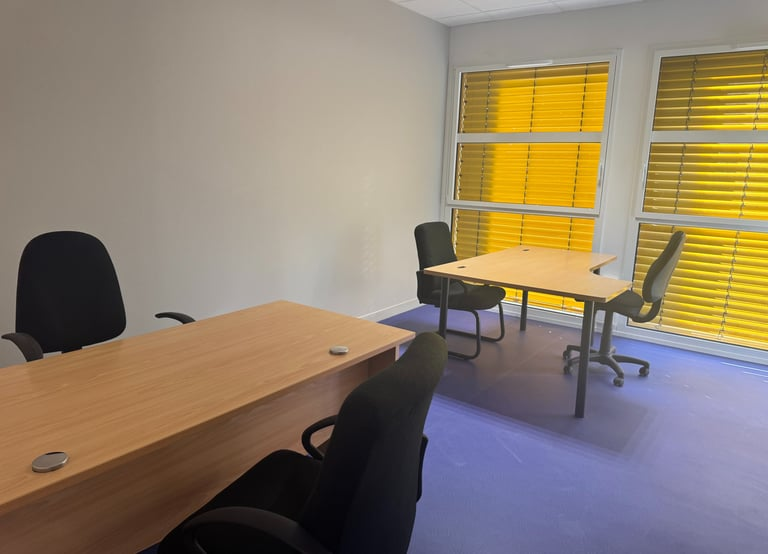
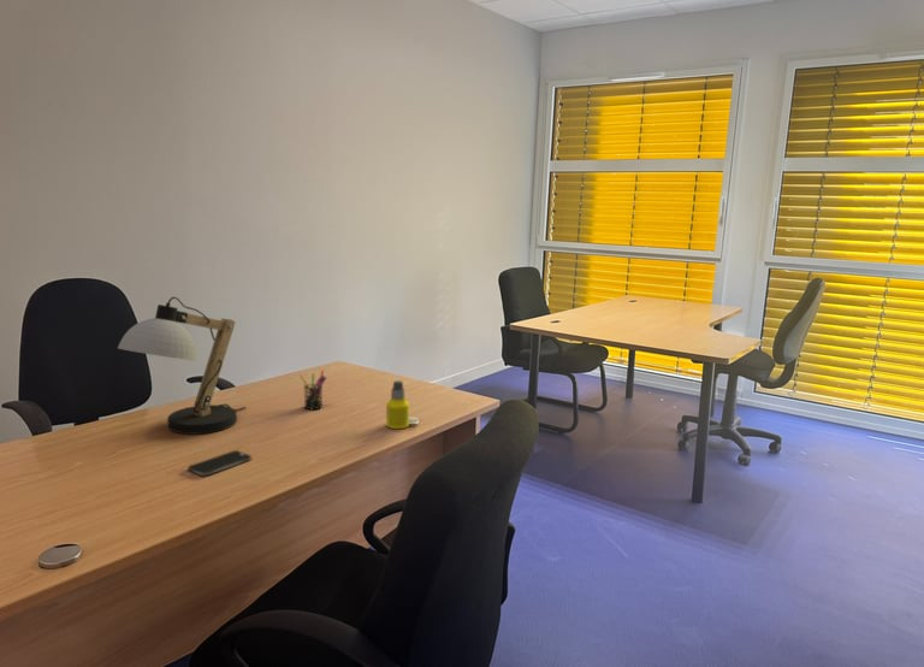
+ pen holder (314, 388)
+ smartphone (220, 462)
+ bottle (397, 403)
+ desk lamp (190, 359)
